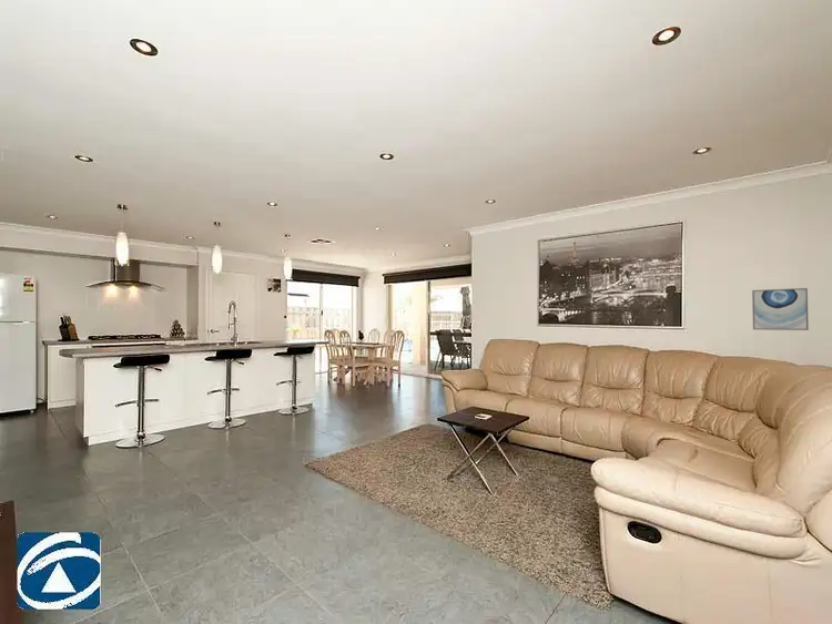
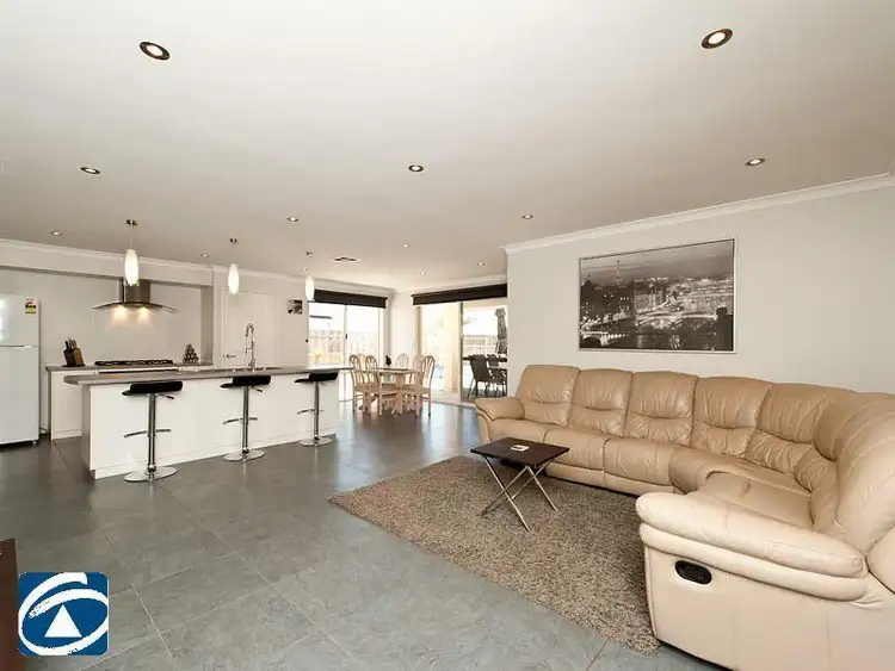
- wall art (779, 309)
